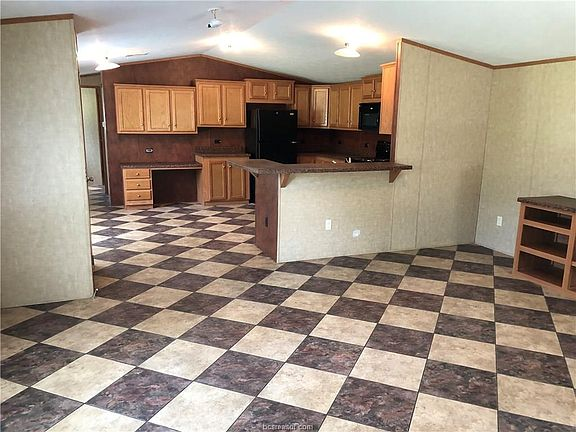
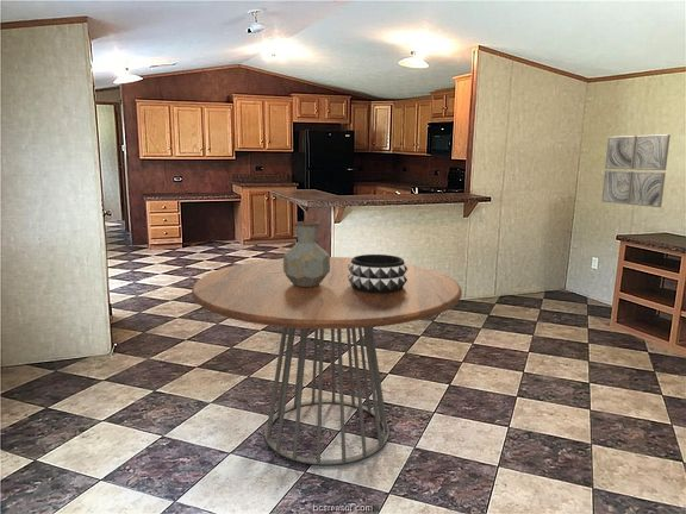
+ wall art (634, 169)
+ dining table (331, 357)
+ vase (306, 253)
+ decorative bowl (376, 272)
